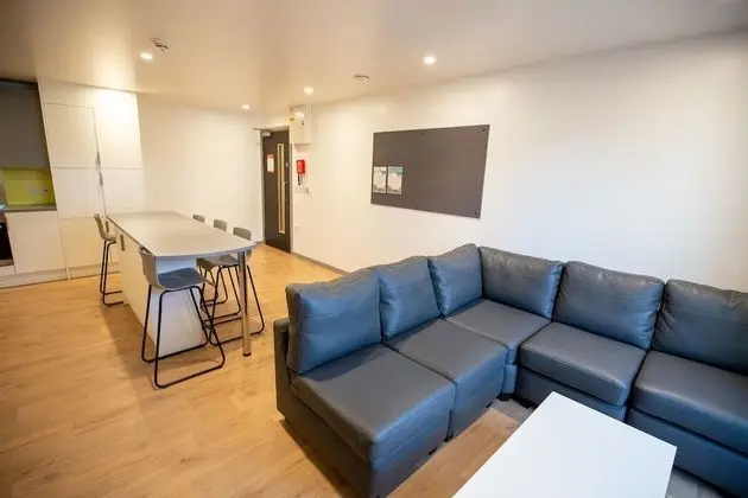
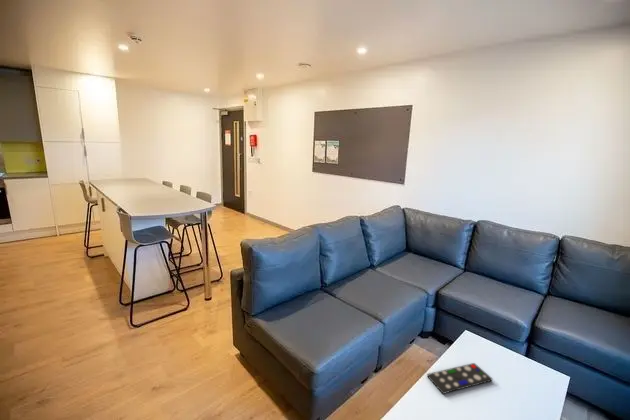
+ remote control (459, 376)
